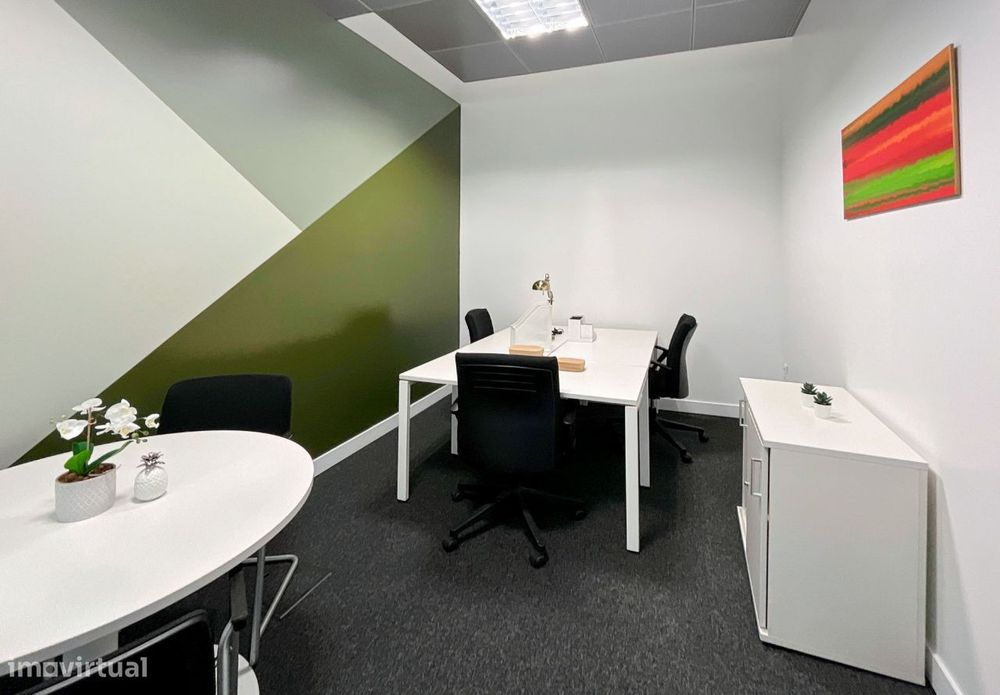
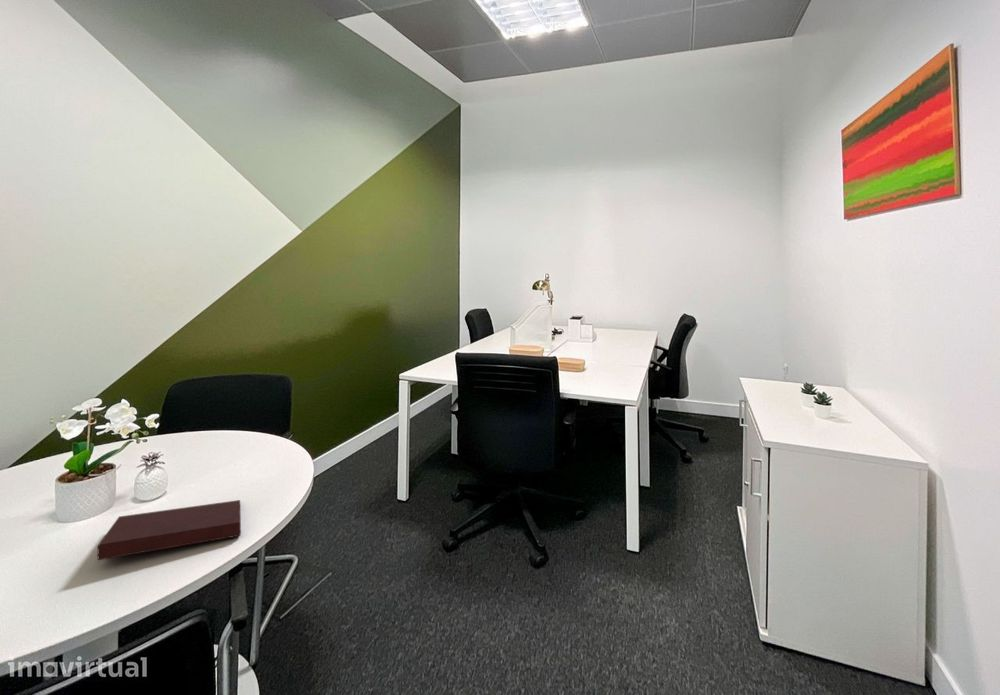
+ notebook (178, 526)
